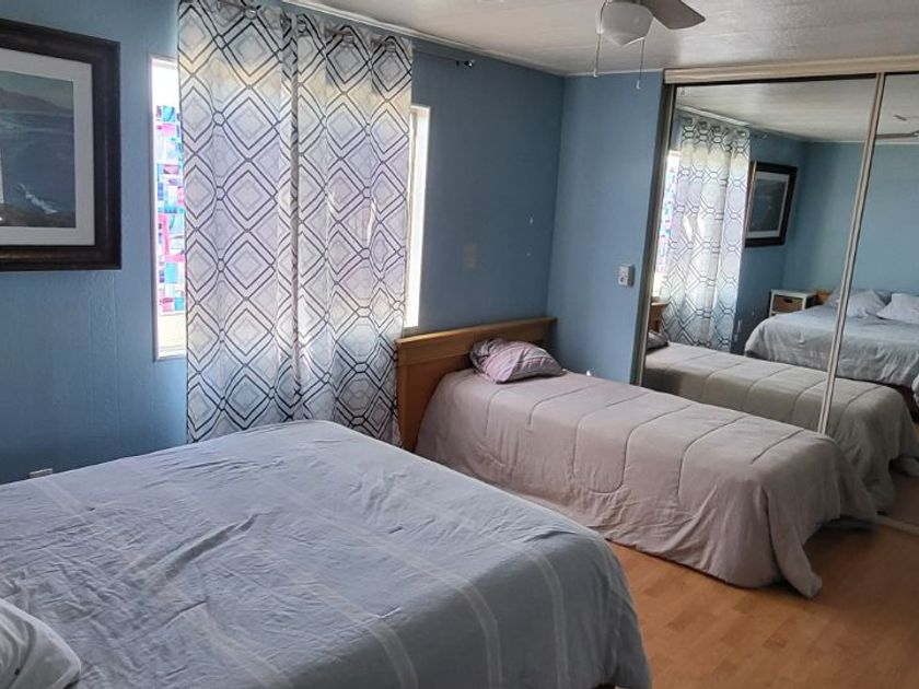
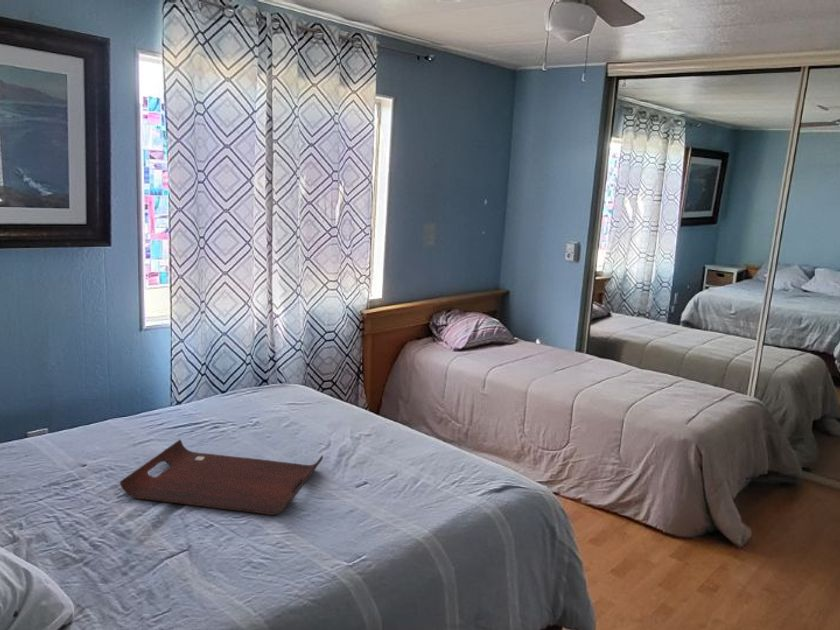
+ serving tray (228, 474)
